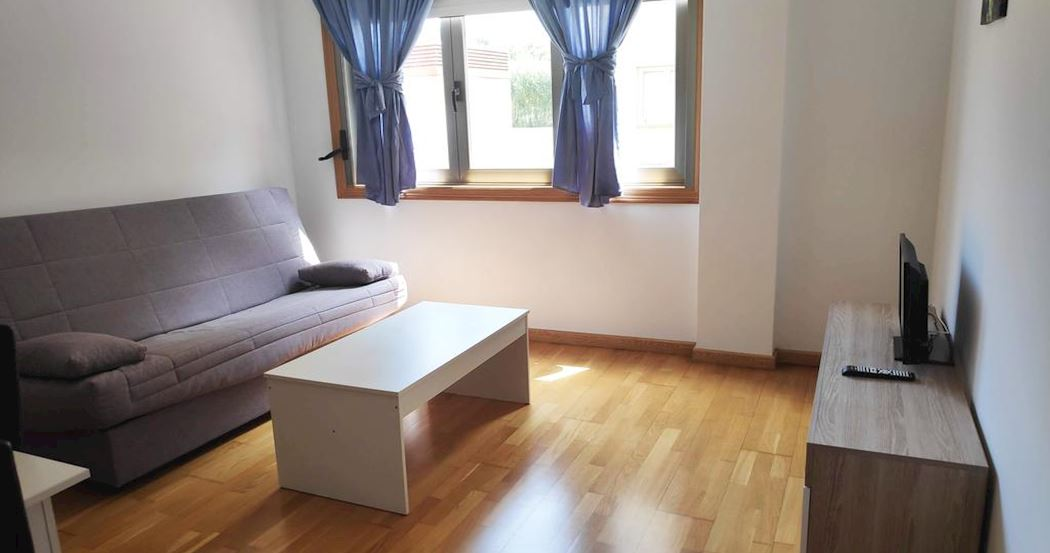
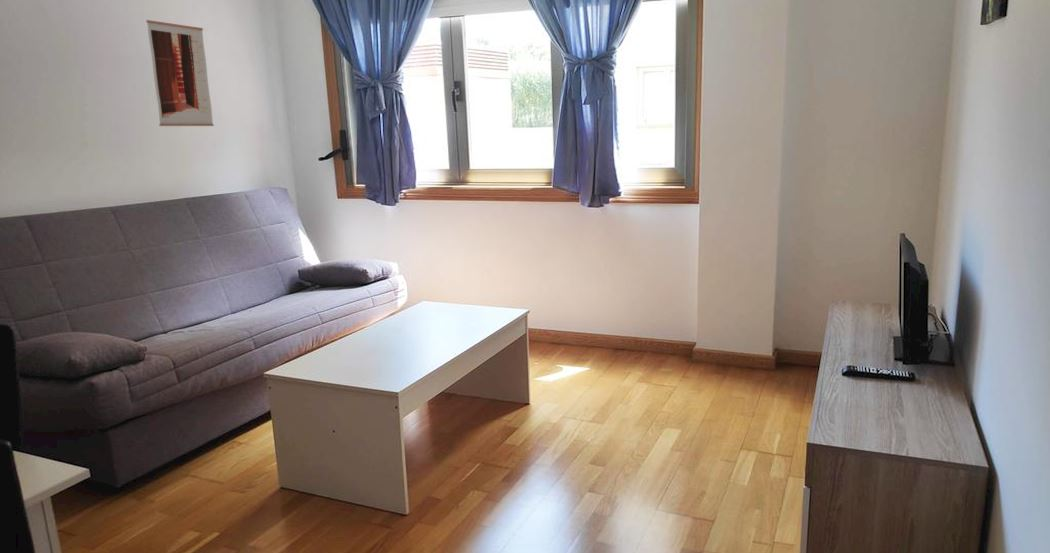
+ wall art (181, 75)
